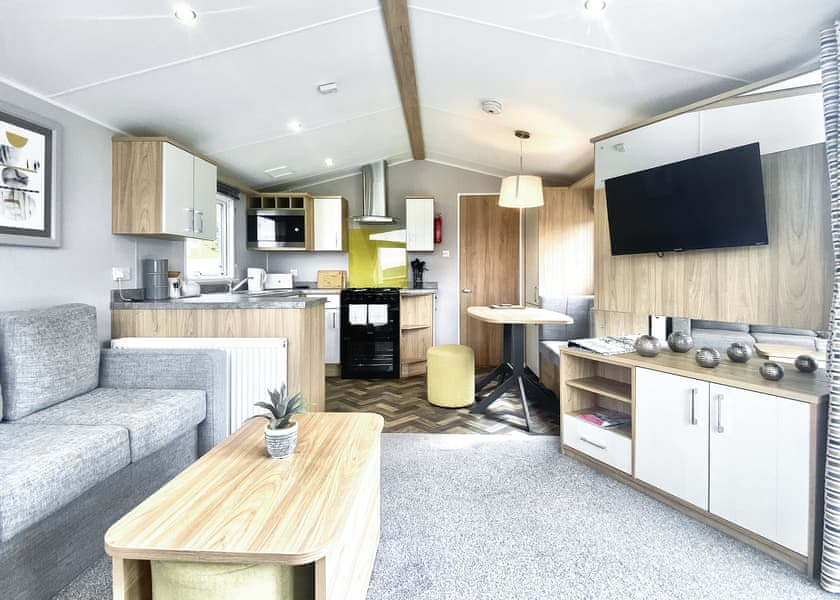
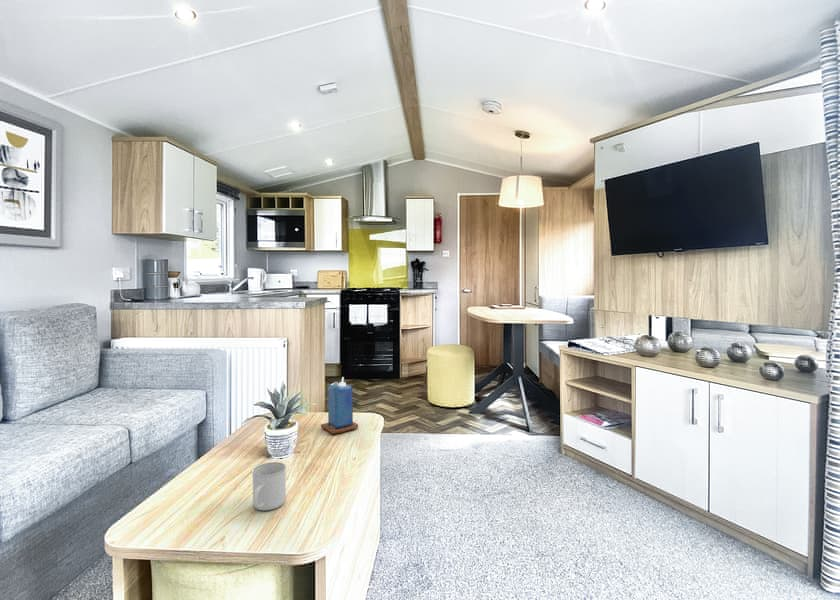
+ candle (339, 403)
+ cup (266, 489)
